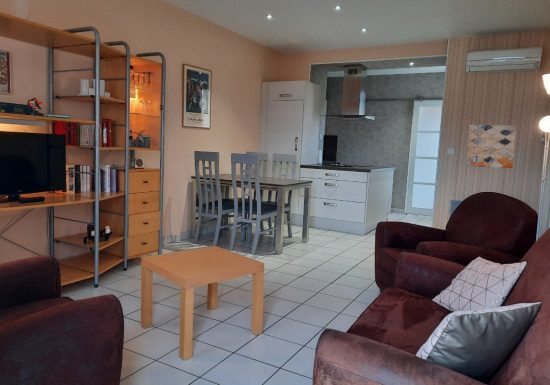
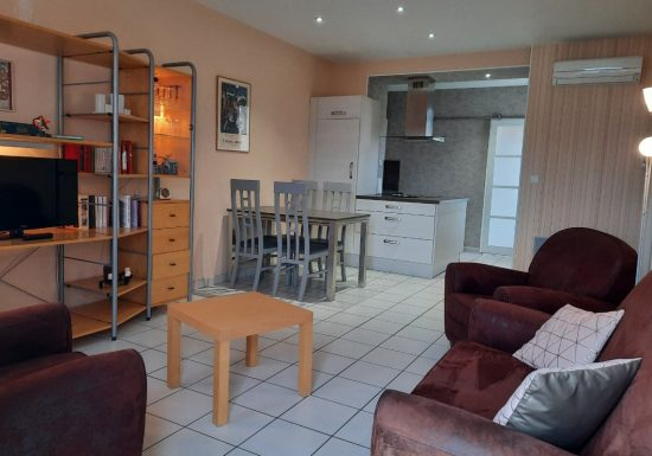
- wall art (490, 146)
